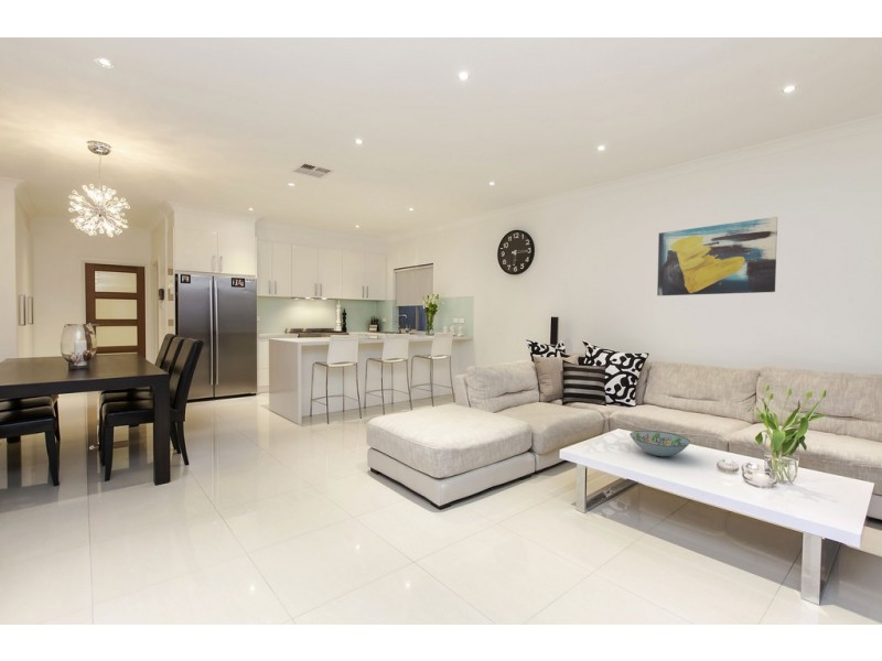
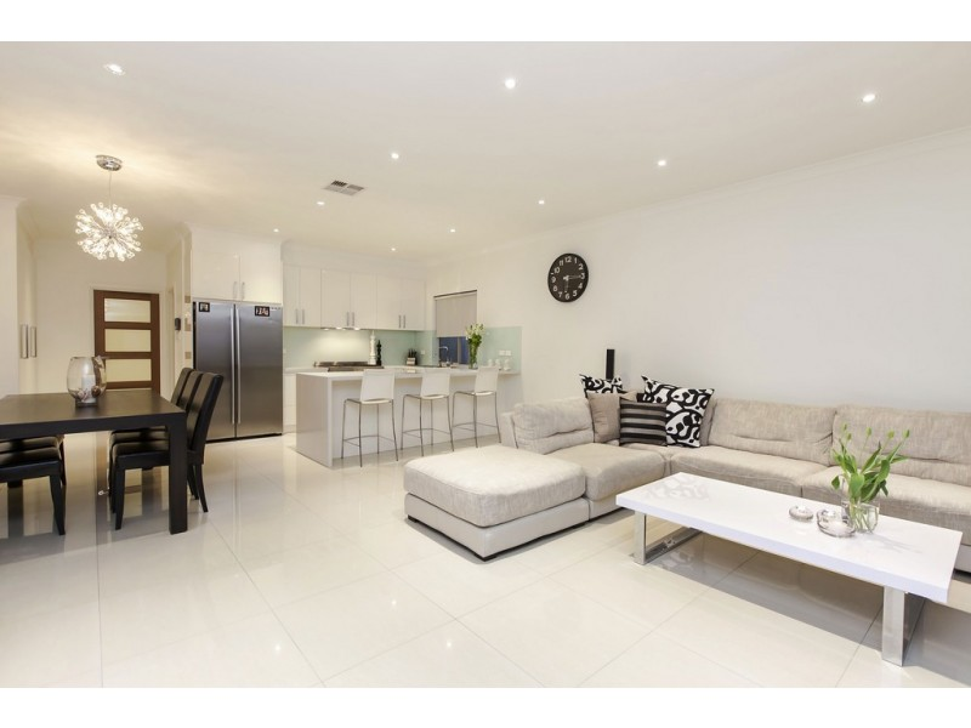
- decorative bowl (658, 445)
- wall art (711, 260)
